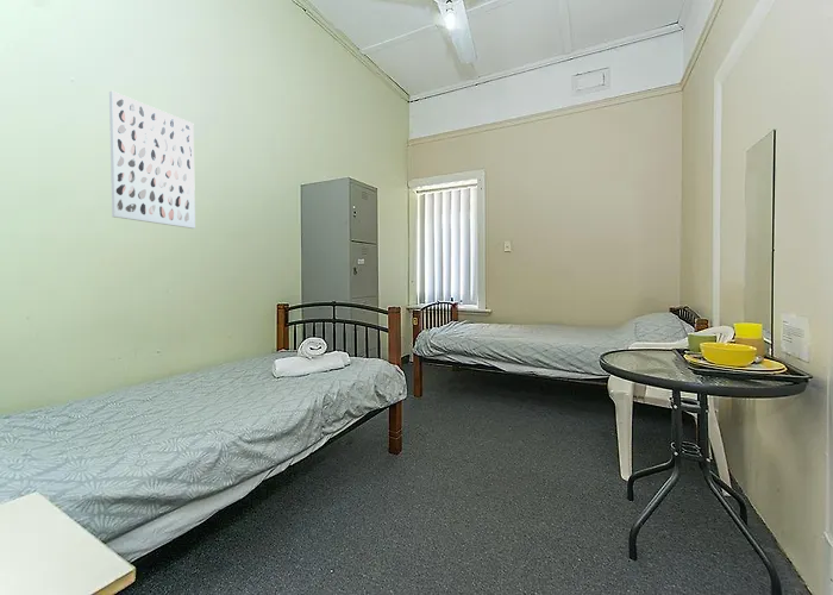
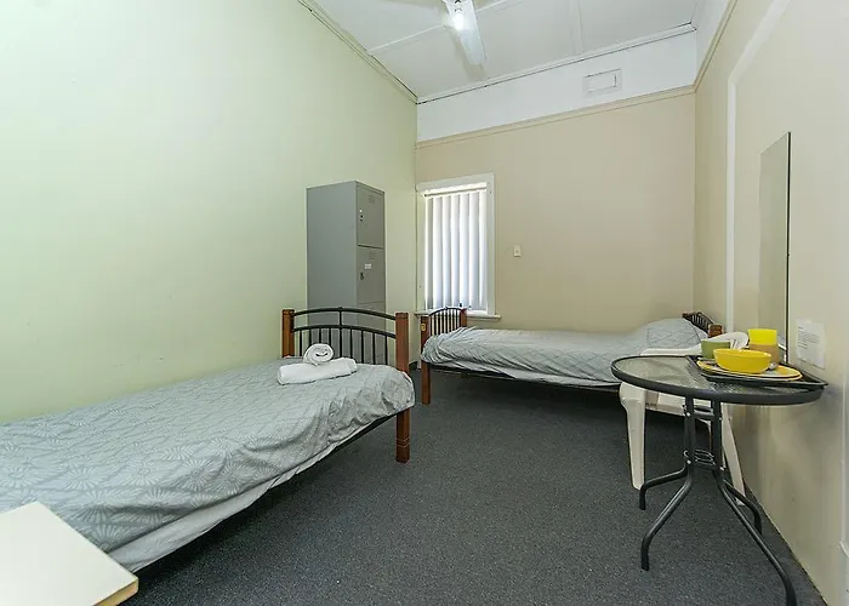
- wall art (156, 165)
